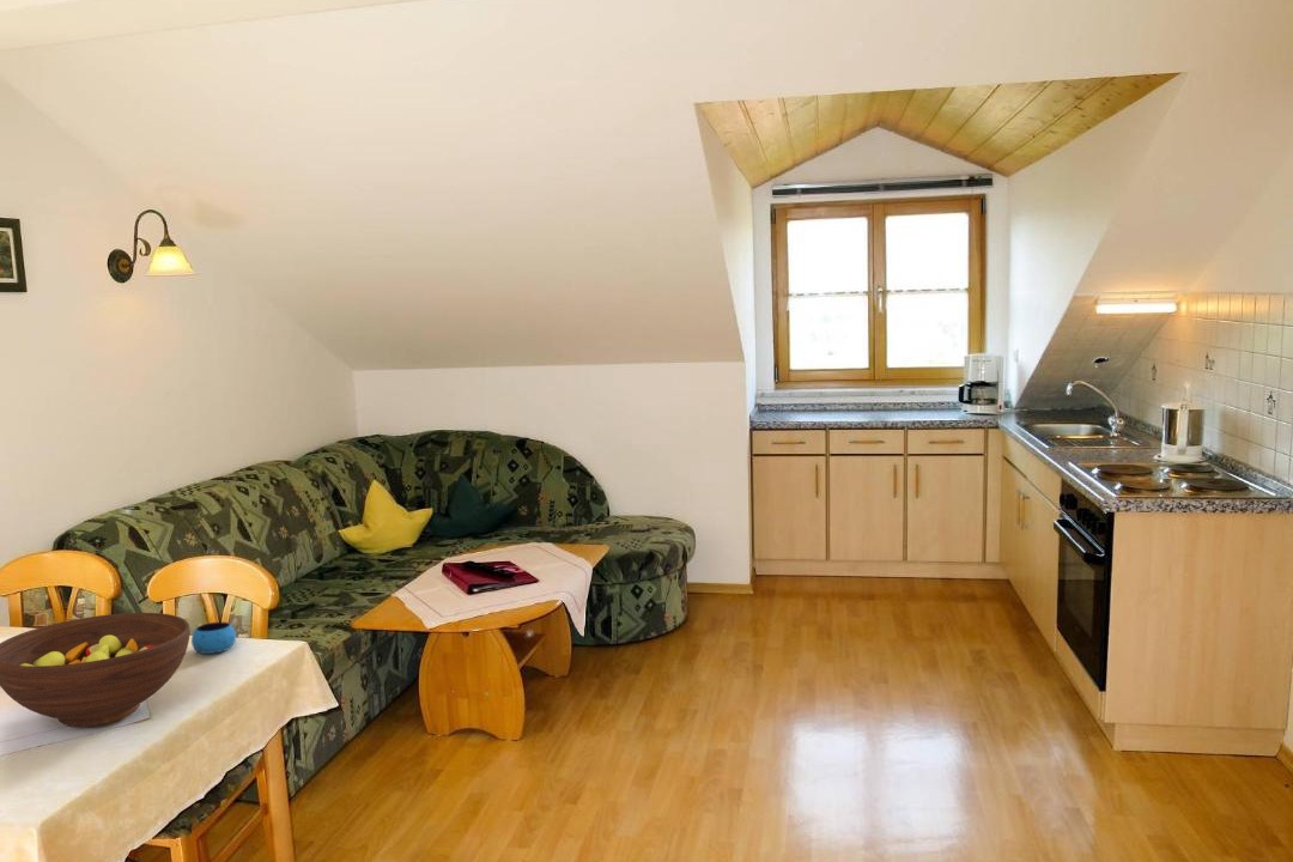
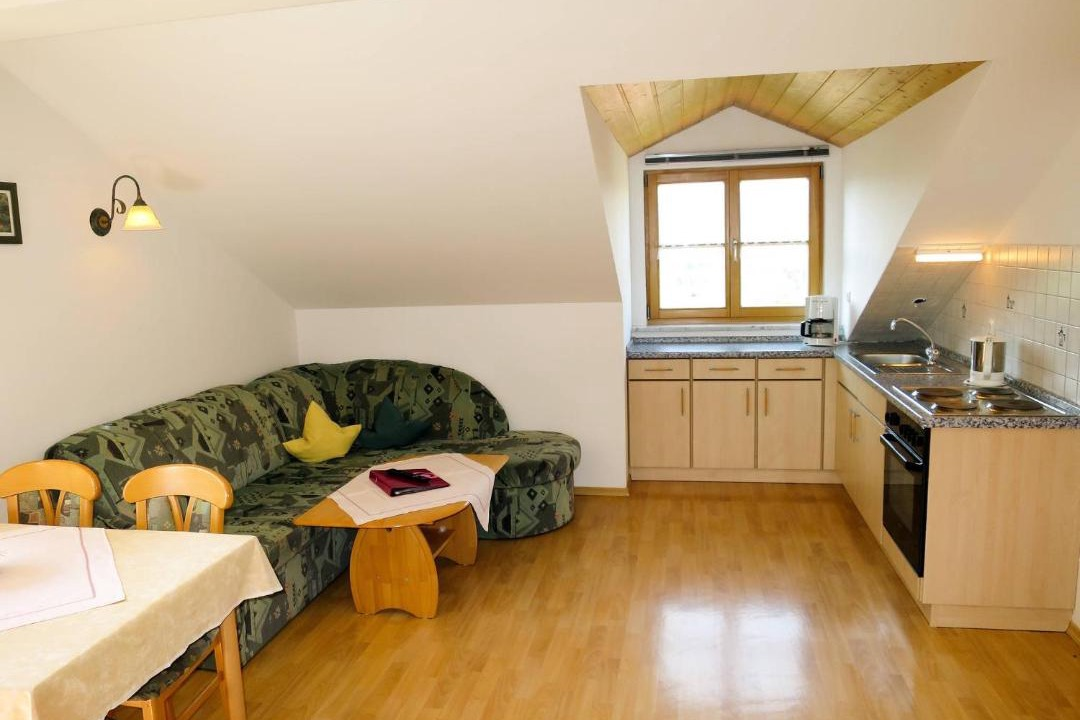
- mug (216, 636)
- fruit bowl (96, 676)
